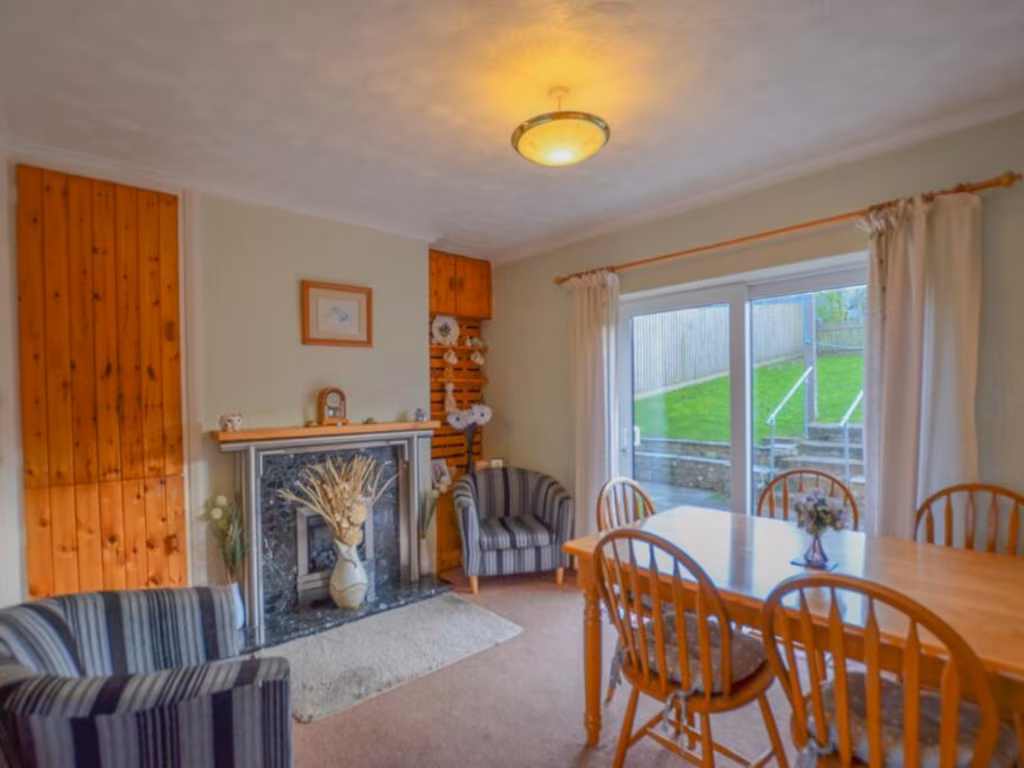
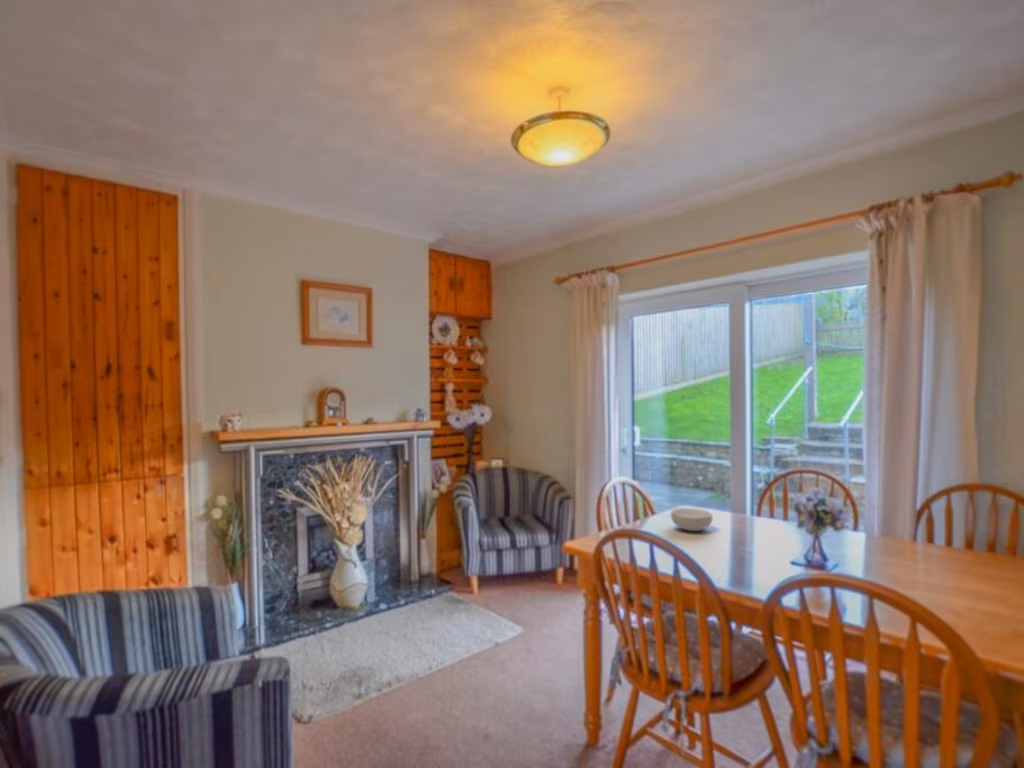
+ cereal bowl (691, 520)
